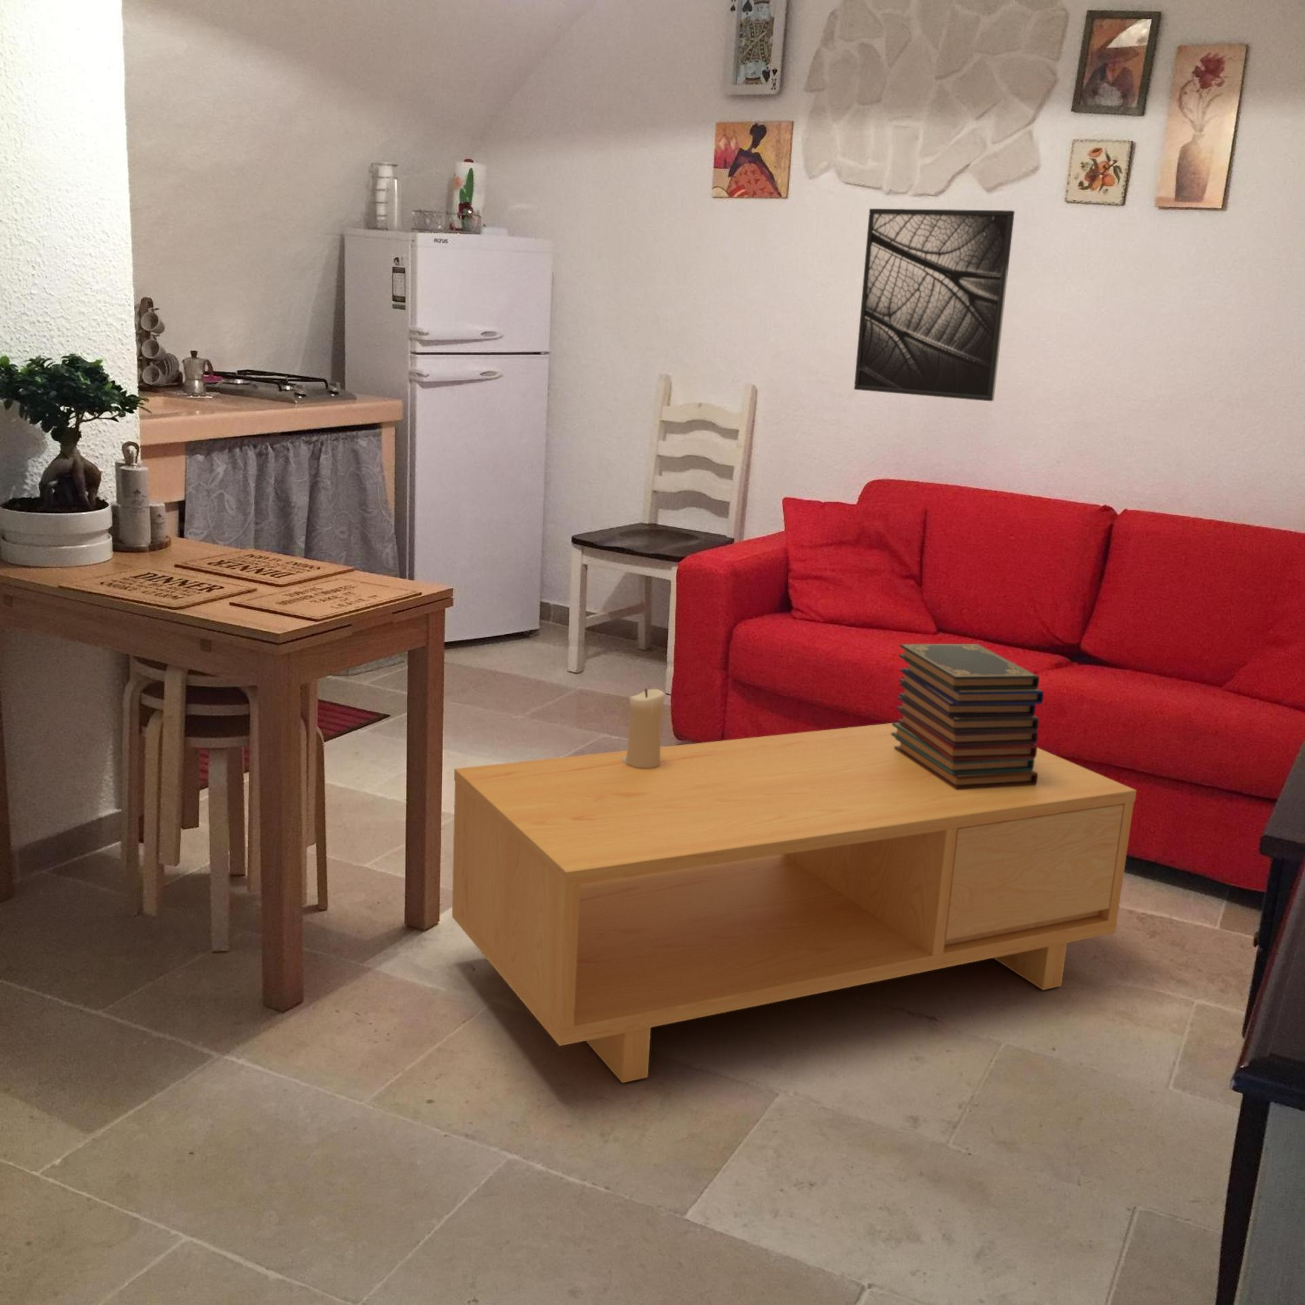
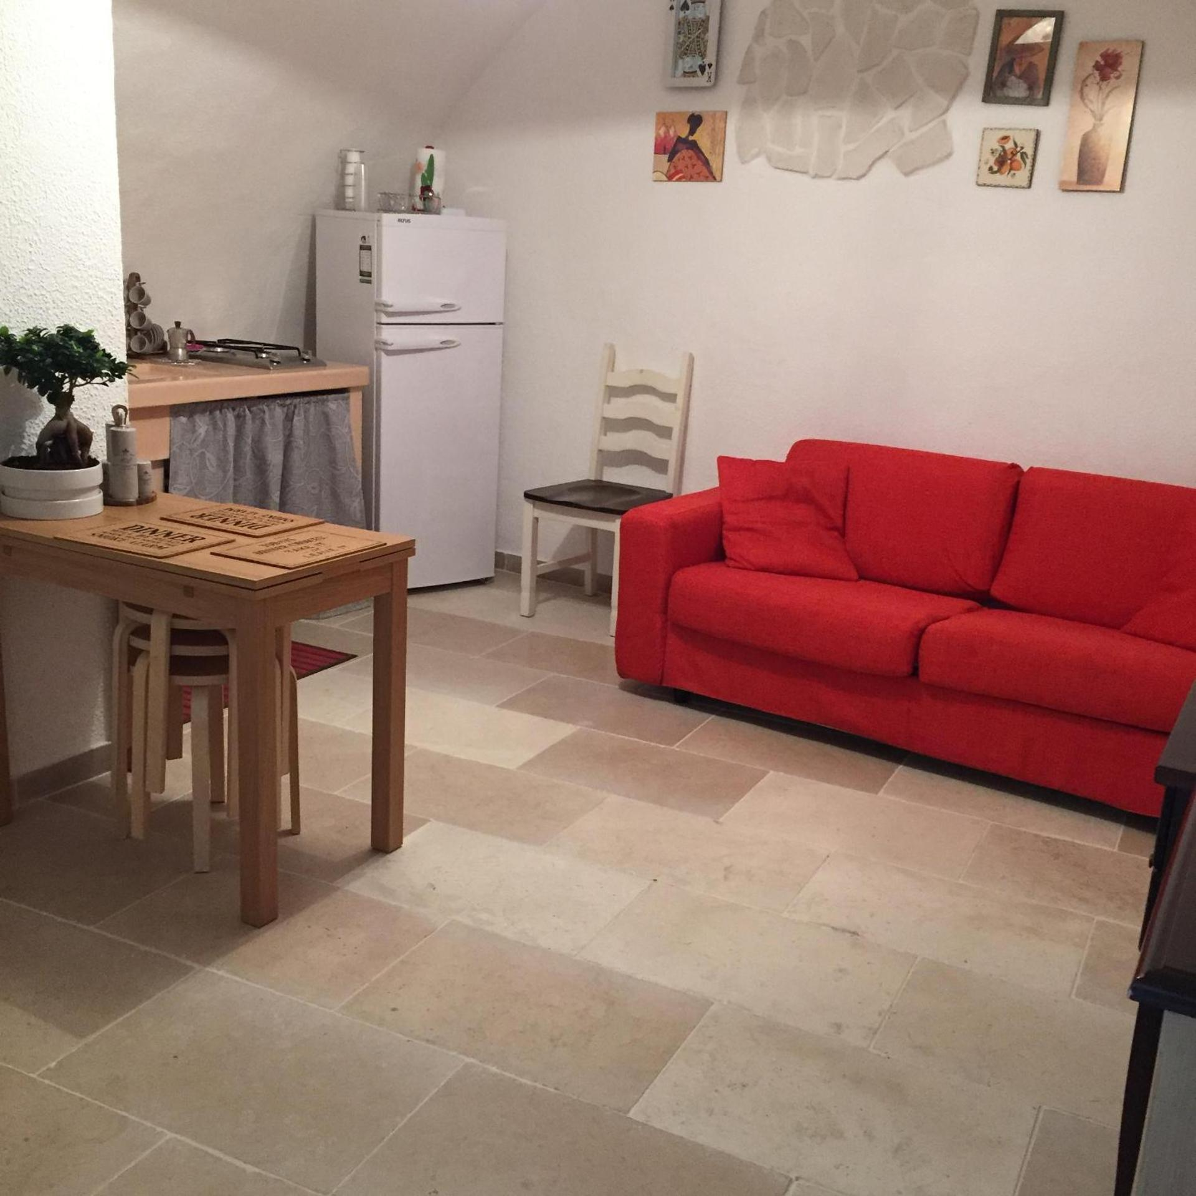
- coffee table (792, 876)
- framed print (931, 304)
- candle (642, 724)
- book stack (963, 711)
